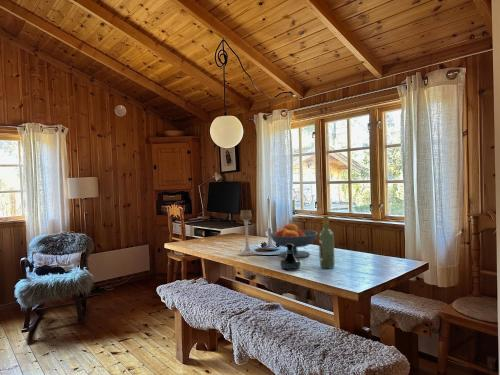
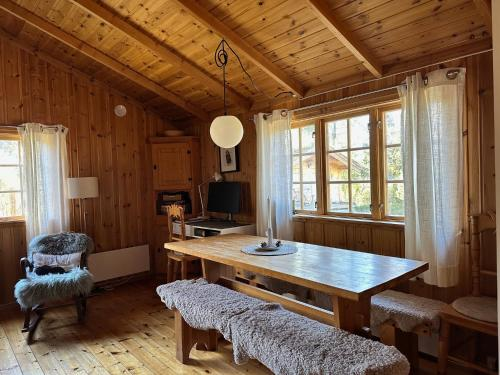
- fruit bowl (293, 240)
- wine bottle (326, 241)
- tequila bottle (290, 256)
- candle holder (246, 232)
